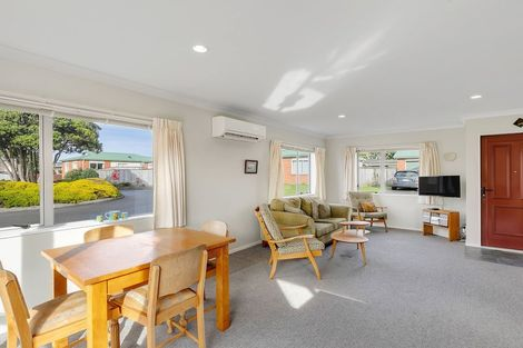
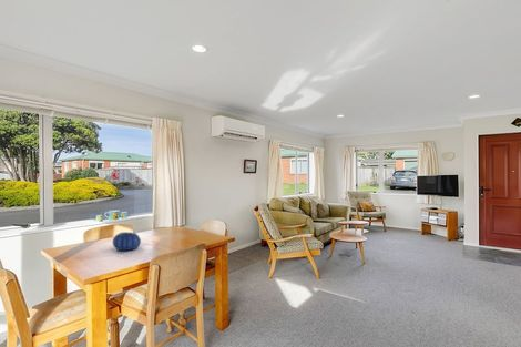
+ decorative bowl (126, 241)
